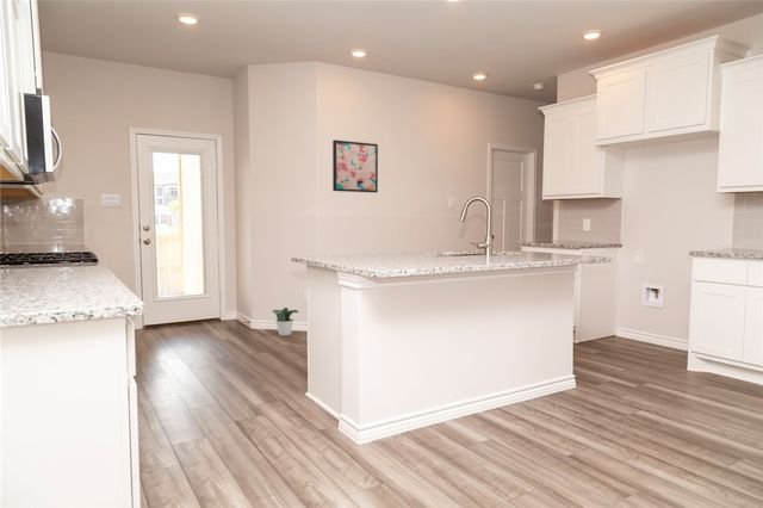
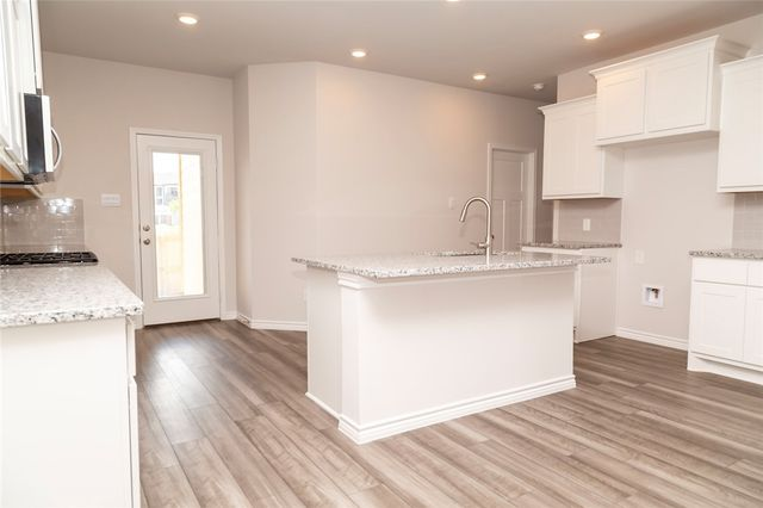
- potted plant (284, 321)
- wall art (355, 167)
